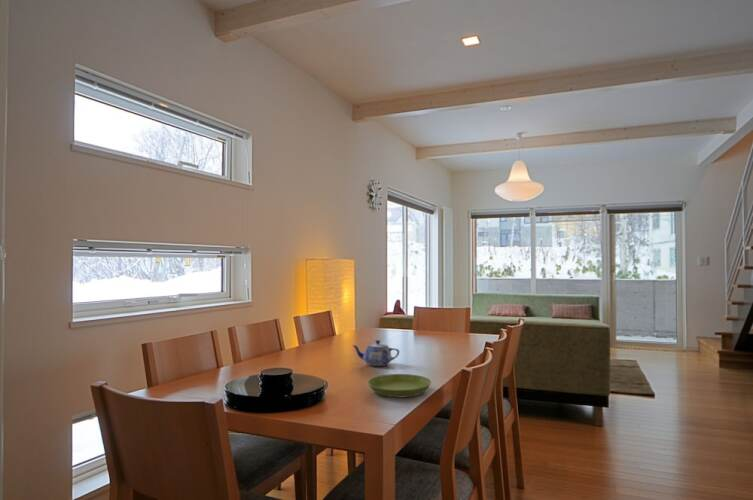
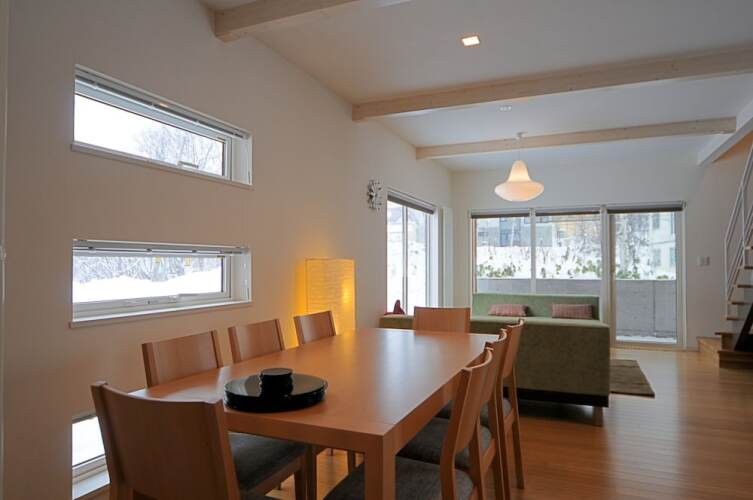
- teapot (375, 352)
- saucer (399, 386)
